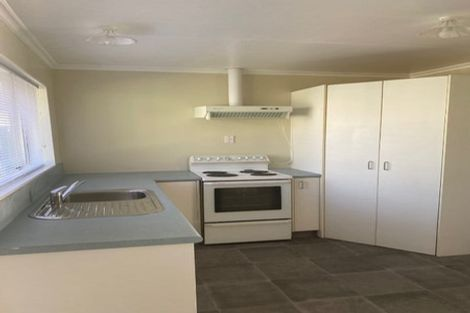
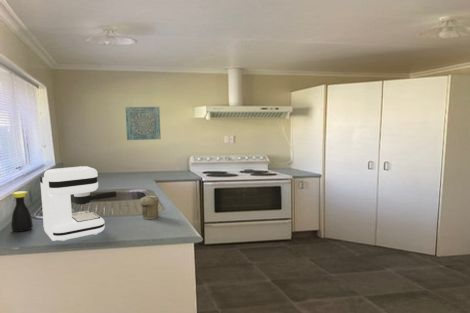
+ jar (150, 207)
+ coffee maker (74, 200)
+ wall art (143, 123)
+ bottle (20, 210)
